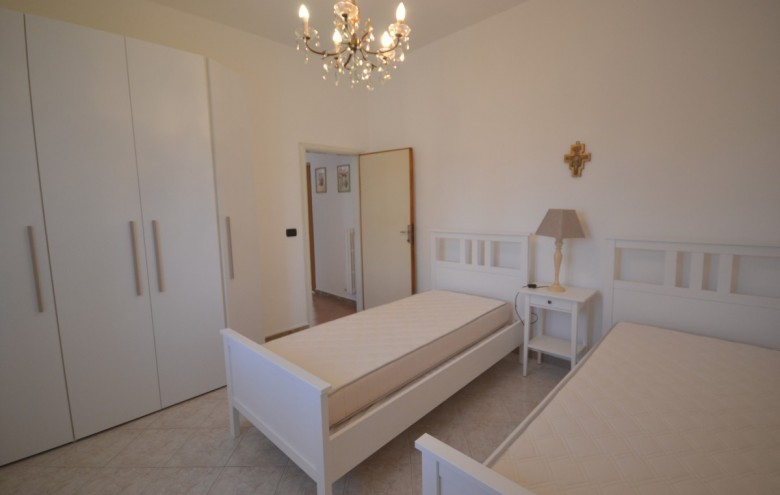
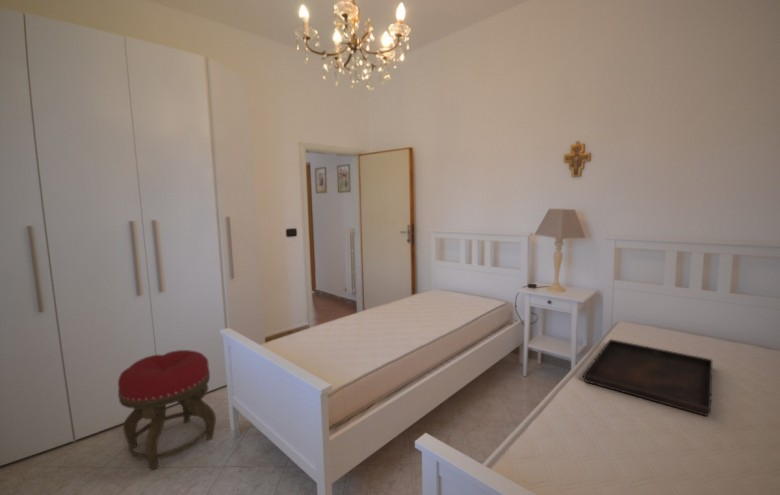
+ serving tray (649, 370)
+ stool (168, 402)
